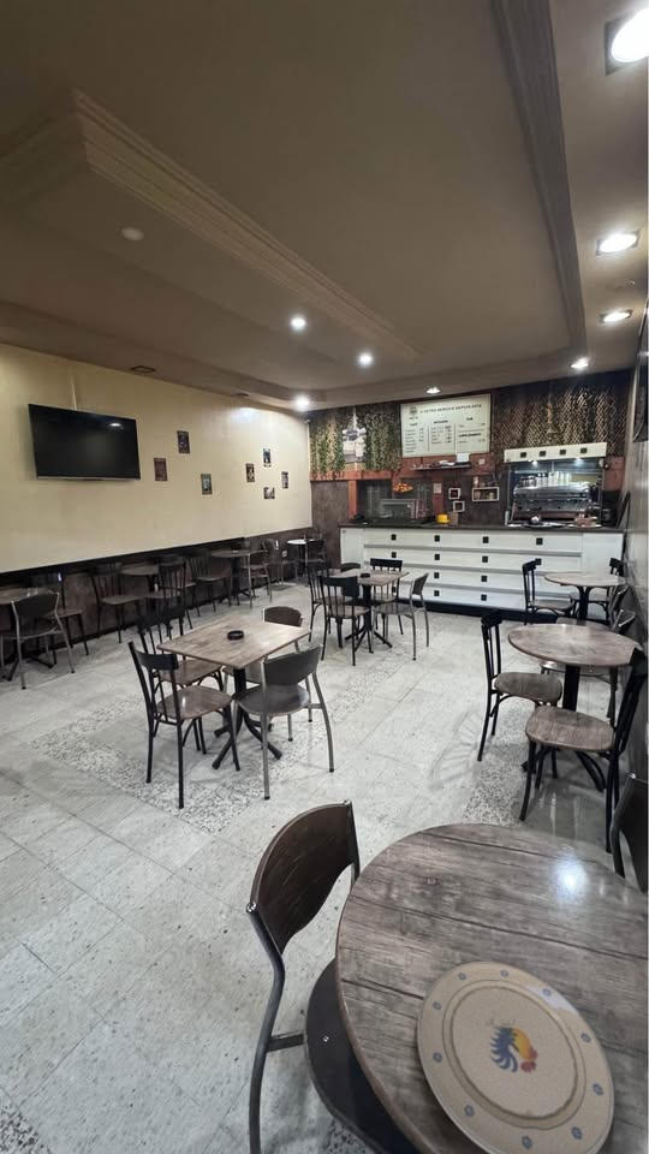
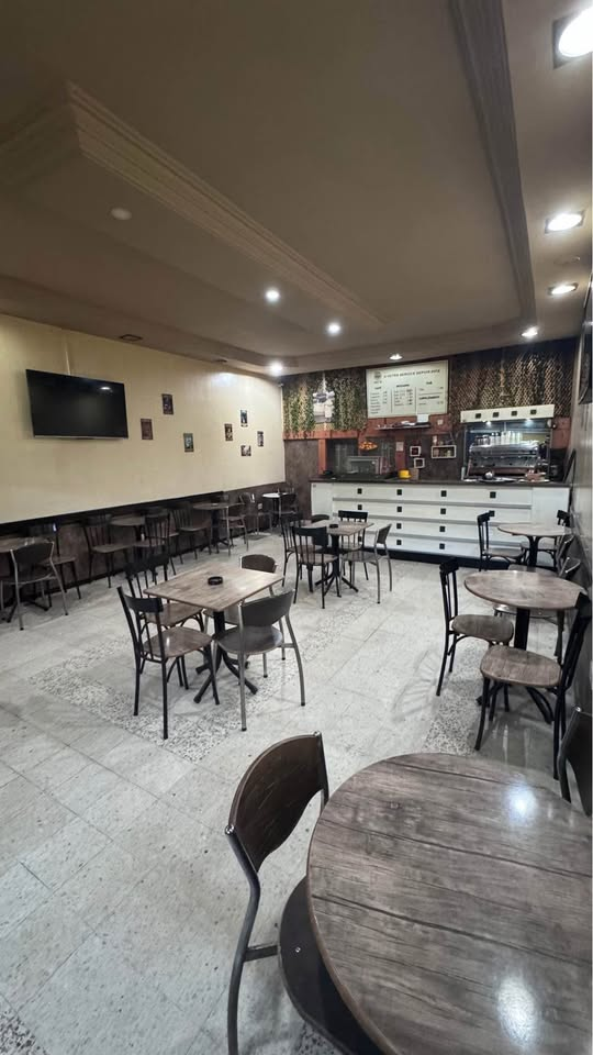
- plate (508, 1049)
